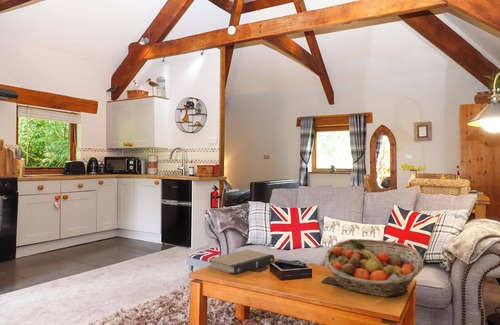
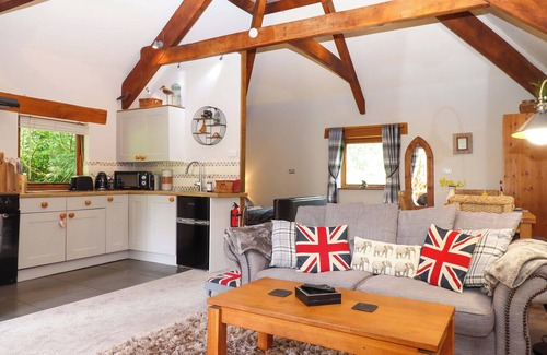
- fruit basket (371, 265)
- book (241, 261)
